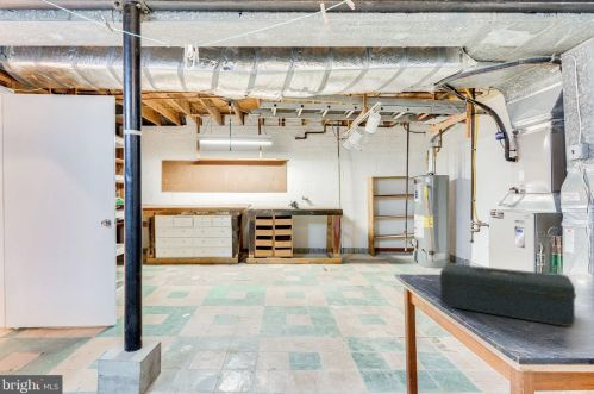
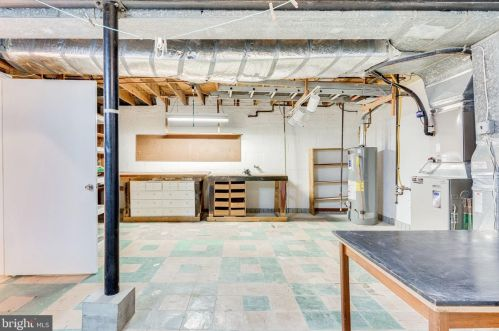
- toolbox (501, 290)
